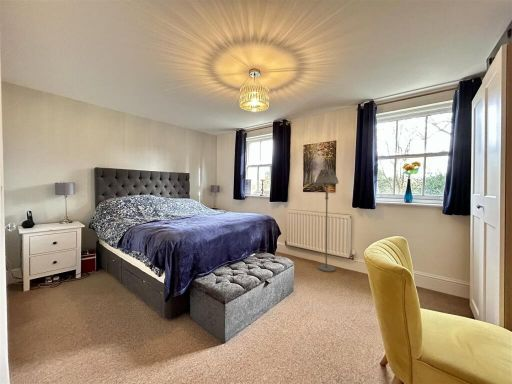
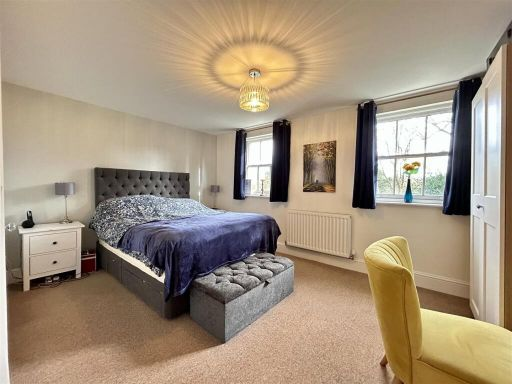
- floor lamp (326, 219)
